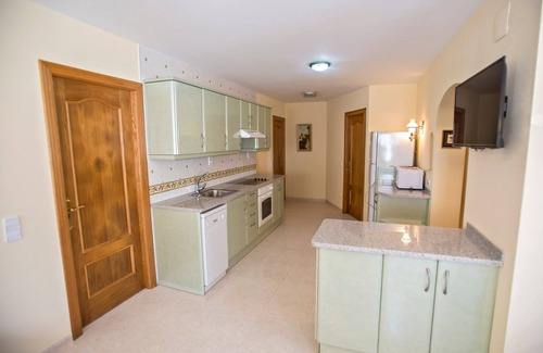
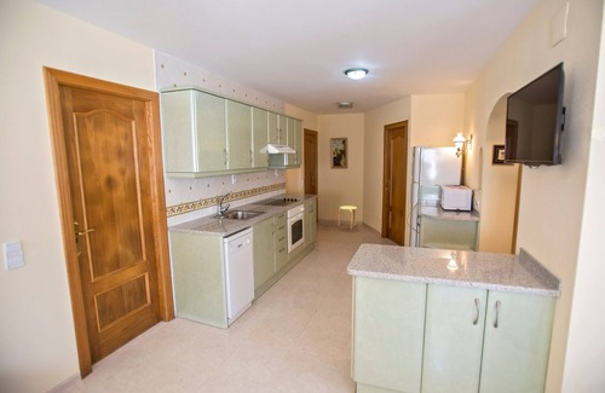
+ stool (351, 216)
